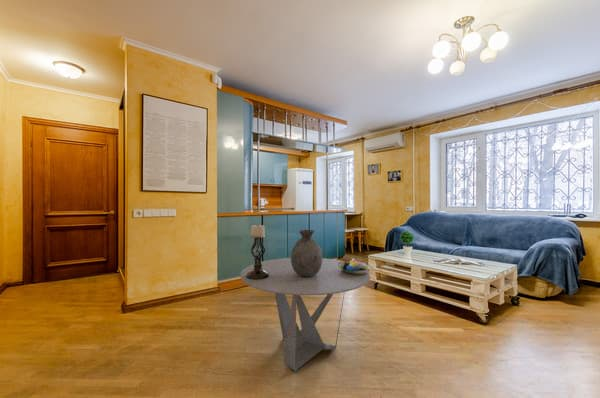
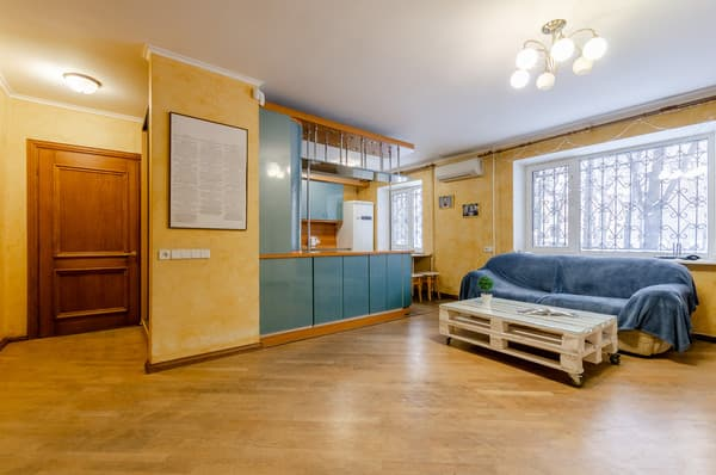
- candle holder (257, 249)
- coffee table (304, 311)
- vase (306, 252)
- decorative bowl (350, 264)
